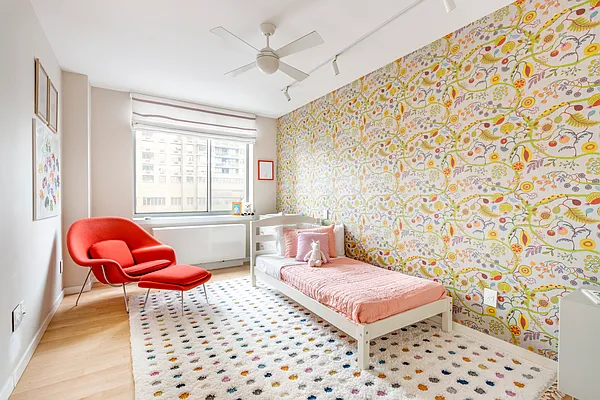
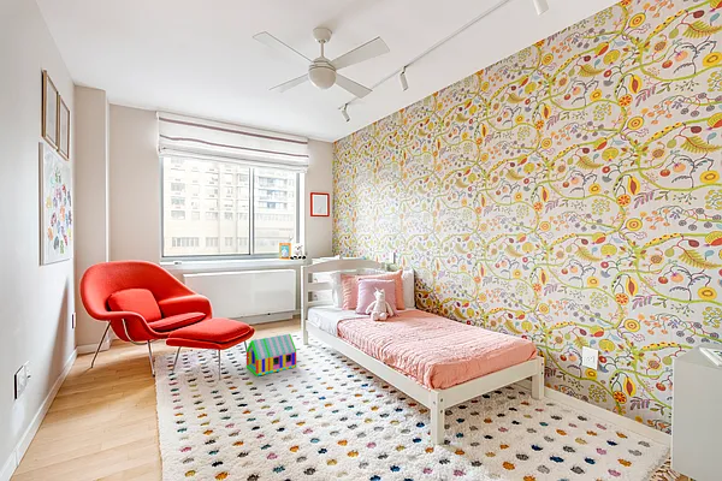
+ toy house (271, 351)
